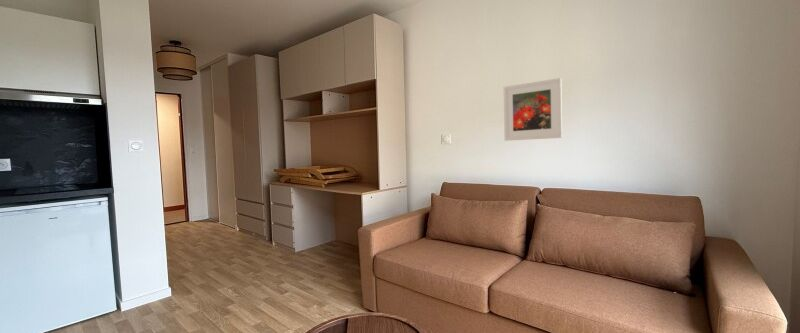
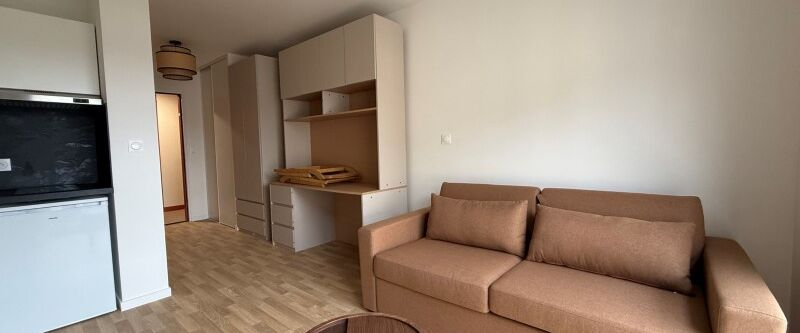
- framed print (531, 111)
